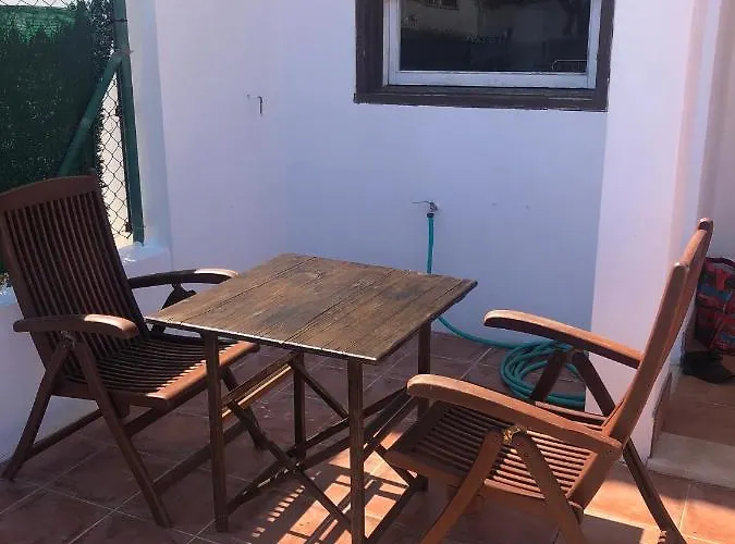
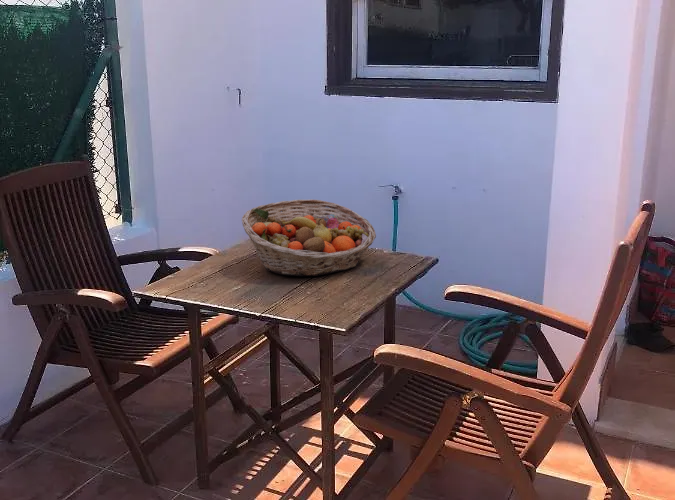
+ fruit basket (309, 236)
